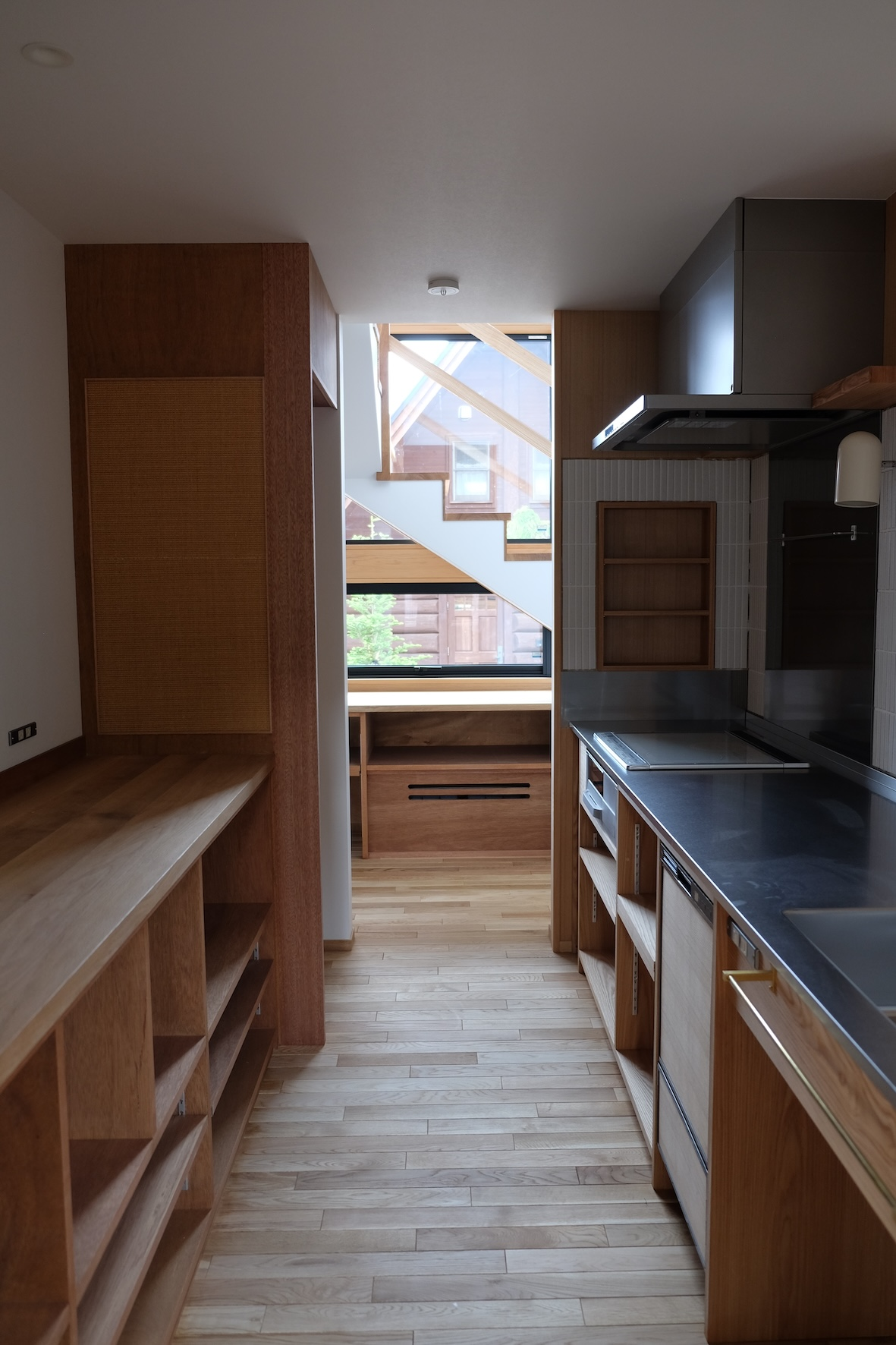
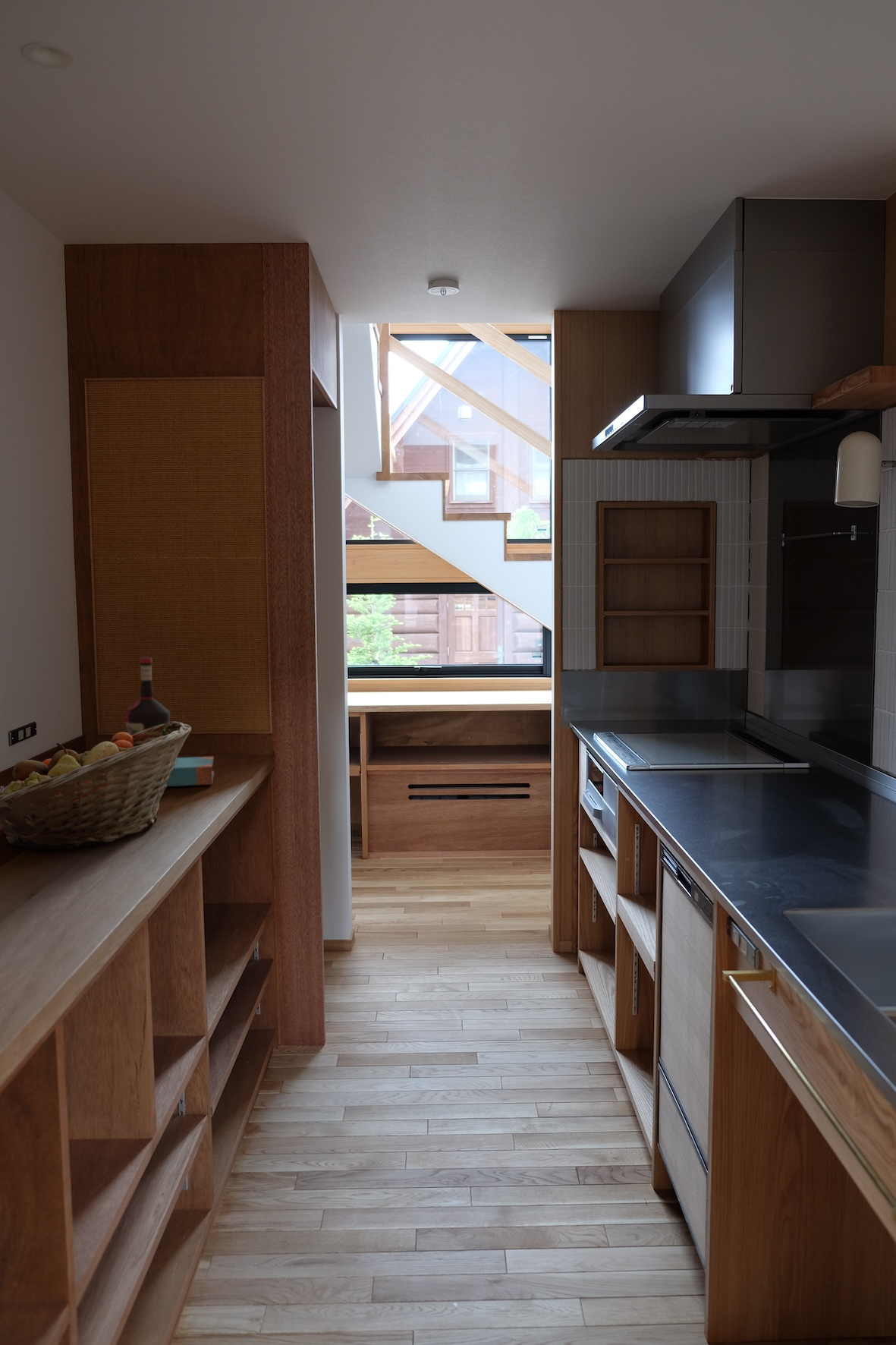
+ bottle (162, 718)
+ fruit basket (93, 779)
